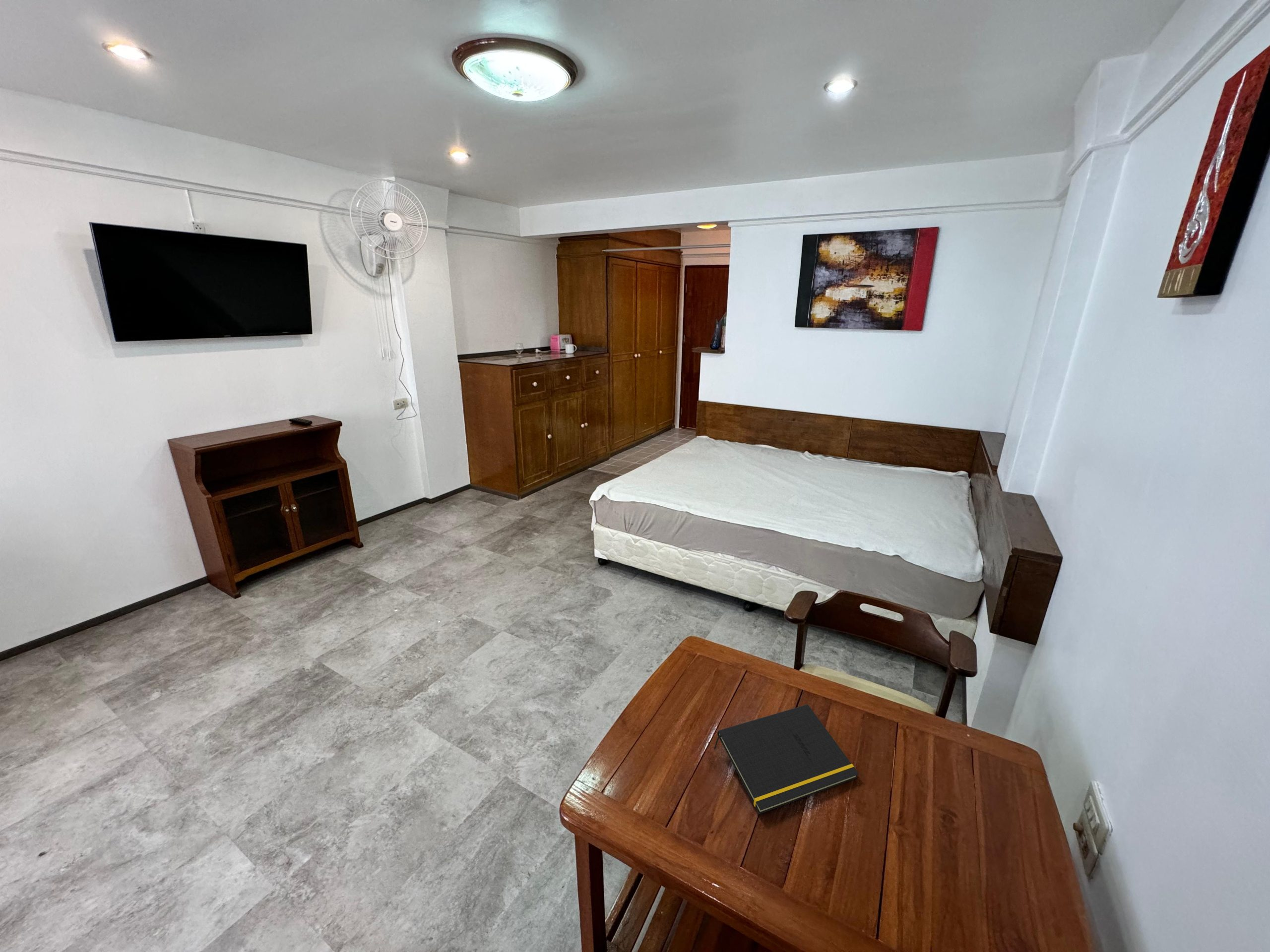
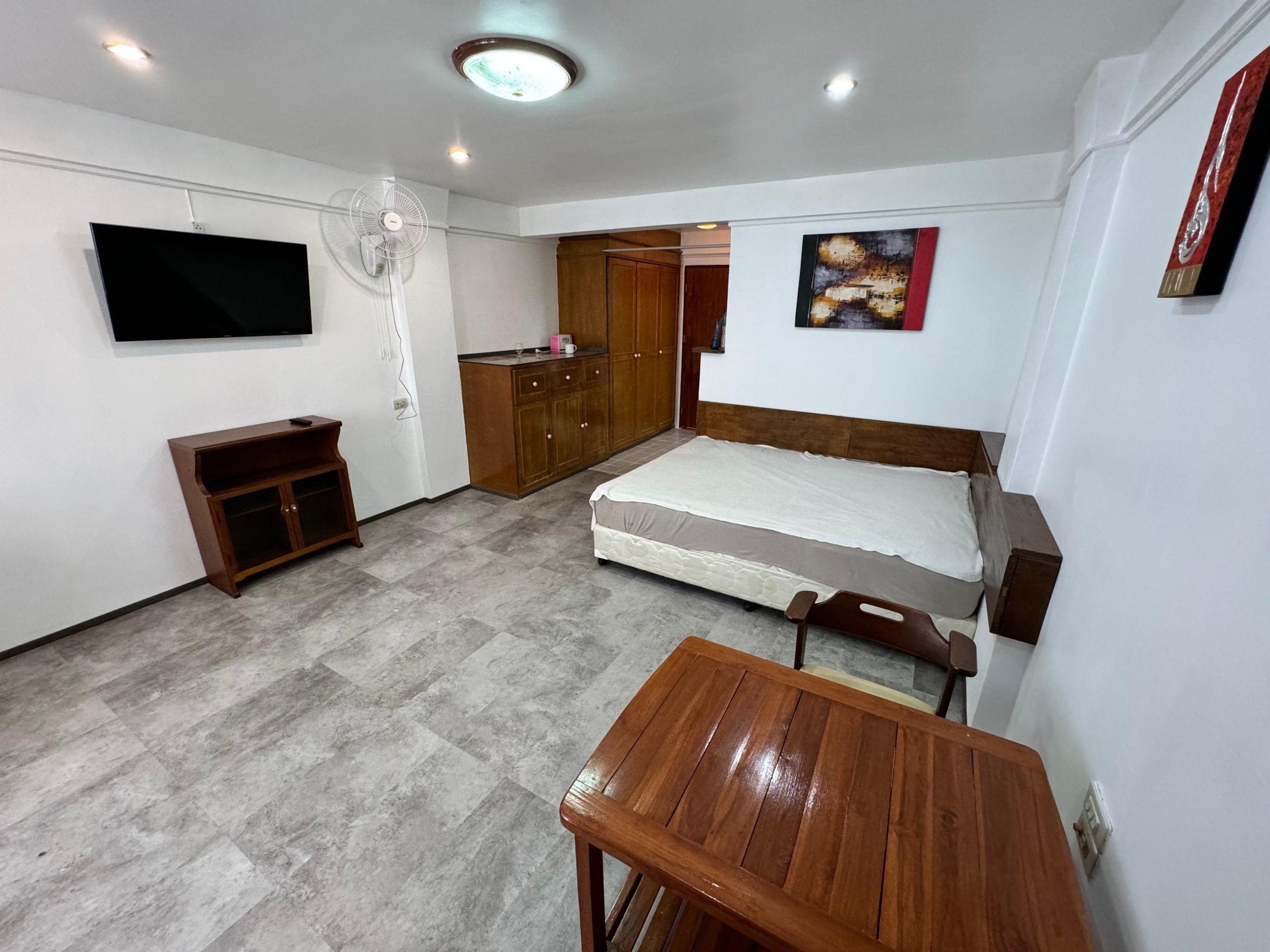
- notepad (786, 753)
